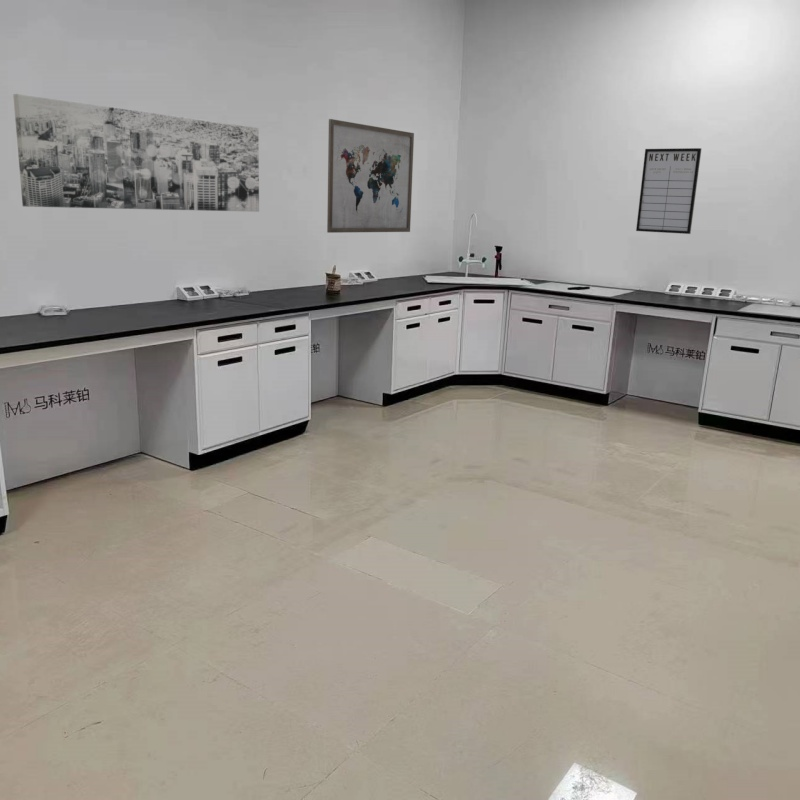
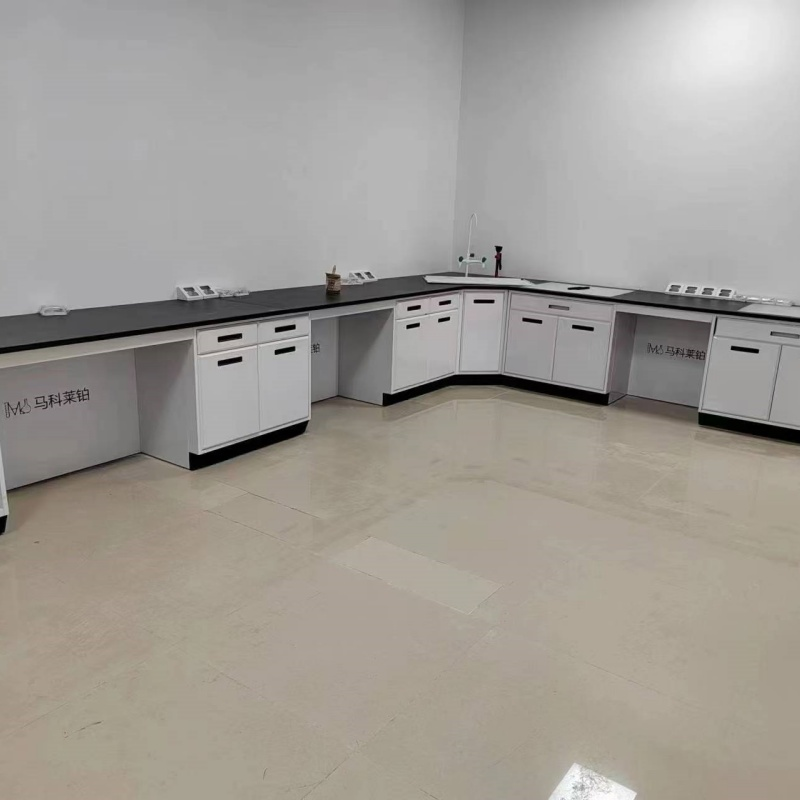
- wall art (372, 180)
- wall art (155, 162)
- writing board (667, 191)
